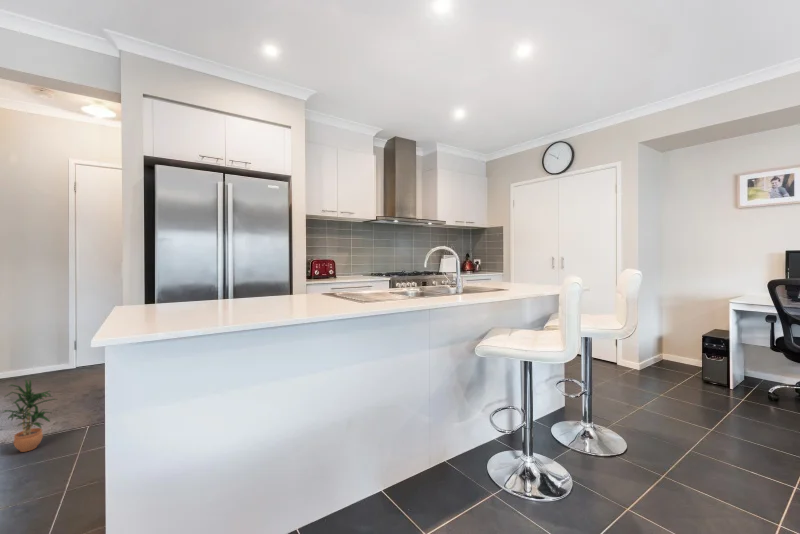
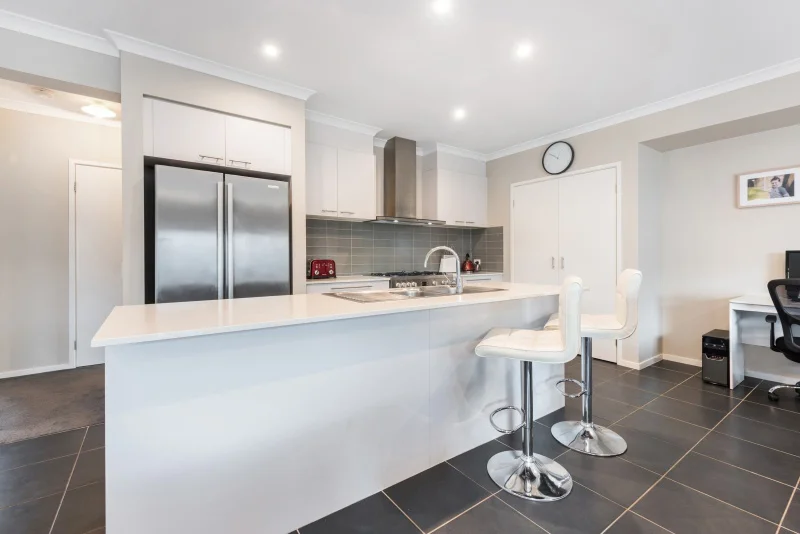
- potted plant (30, 413)
